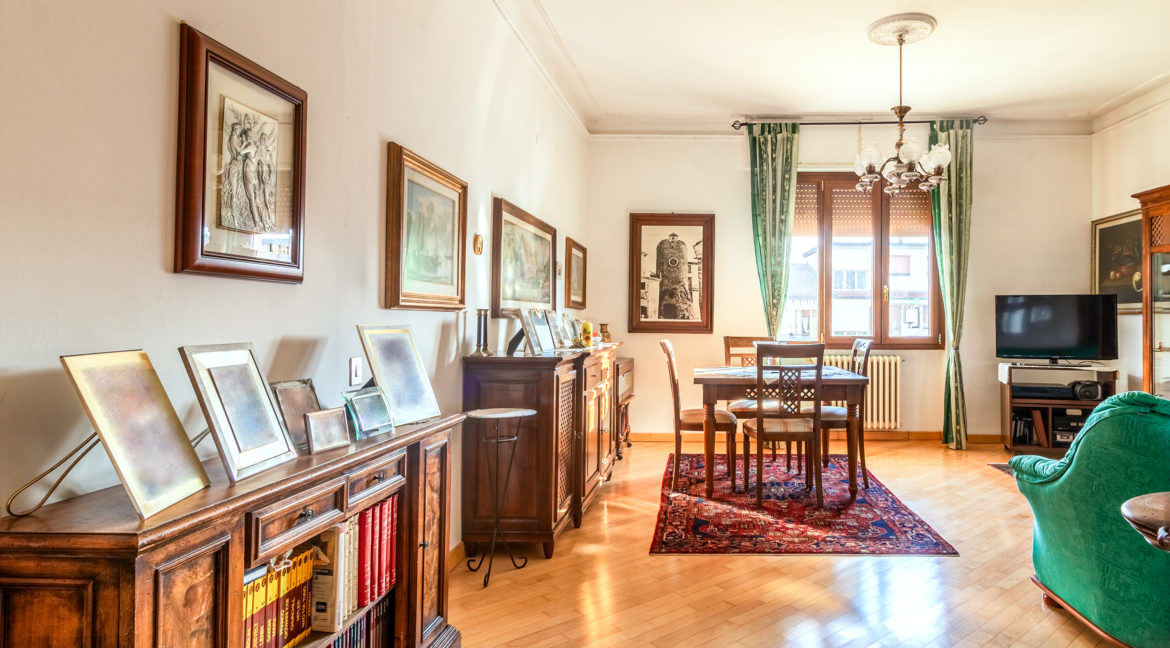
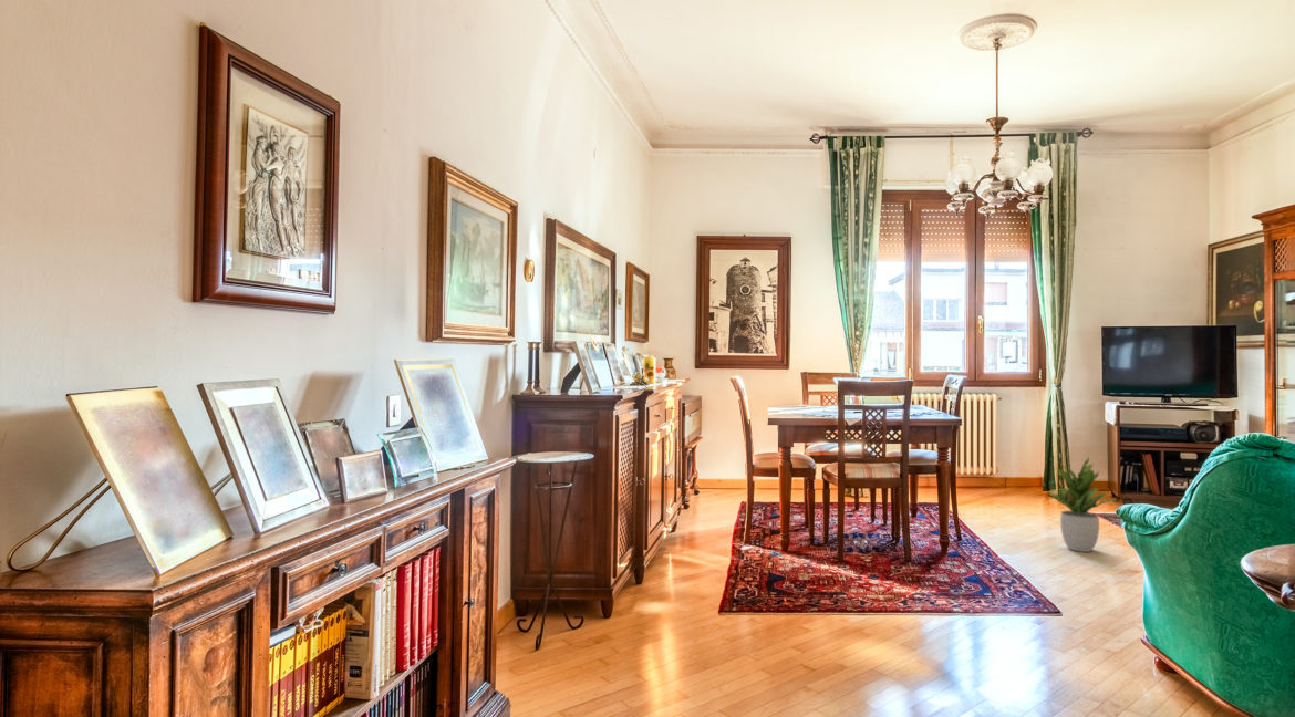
+ potted plant (1077, 502)
